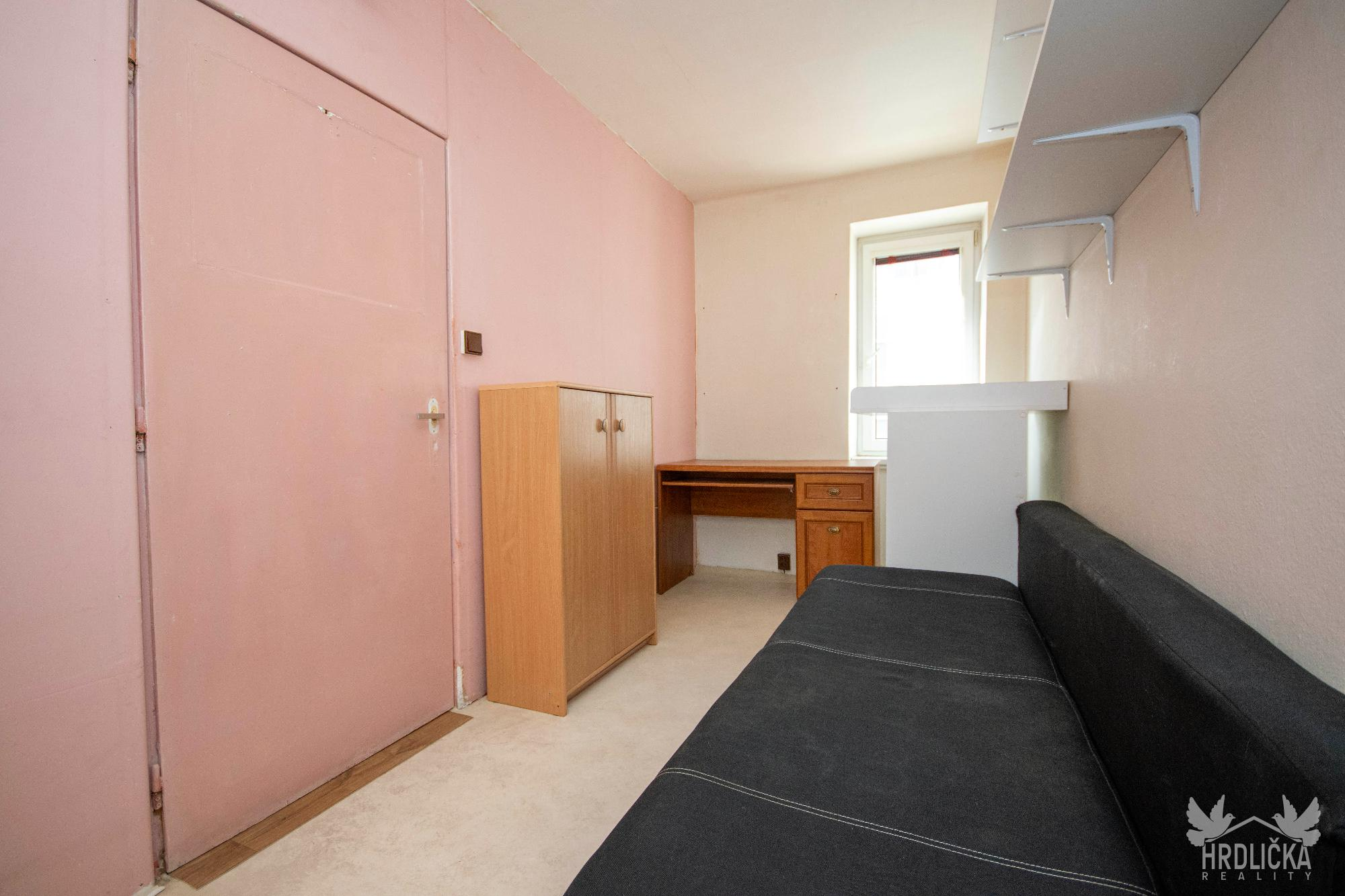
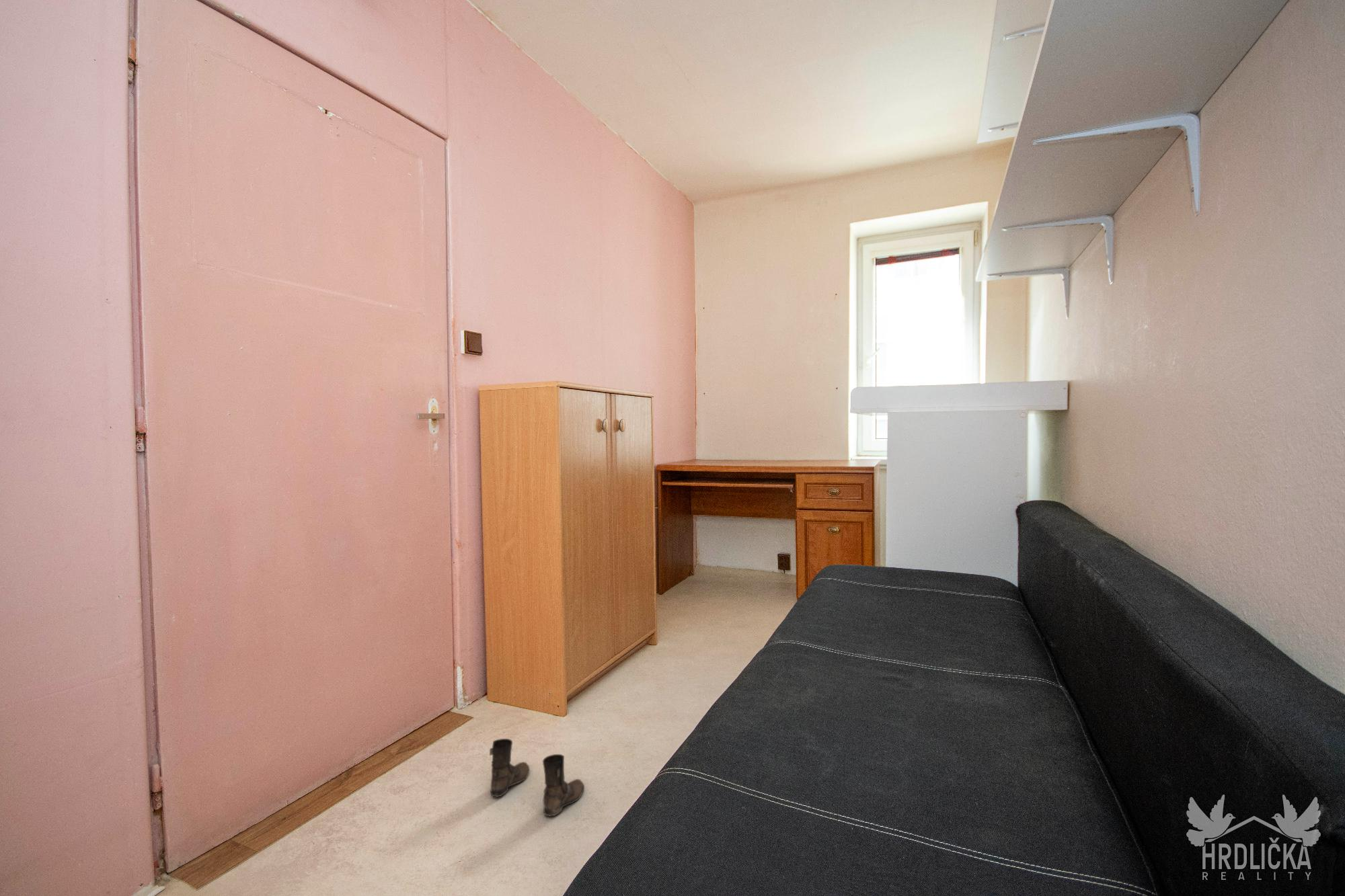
+ boots (543, 767)
